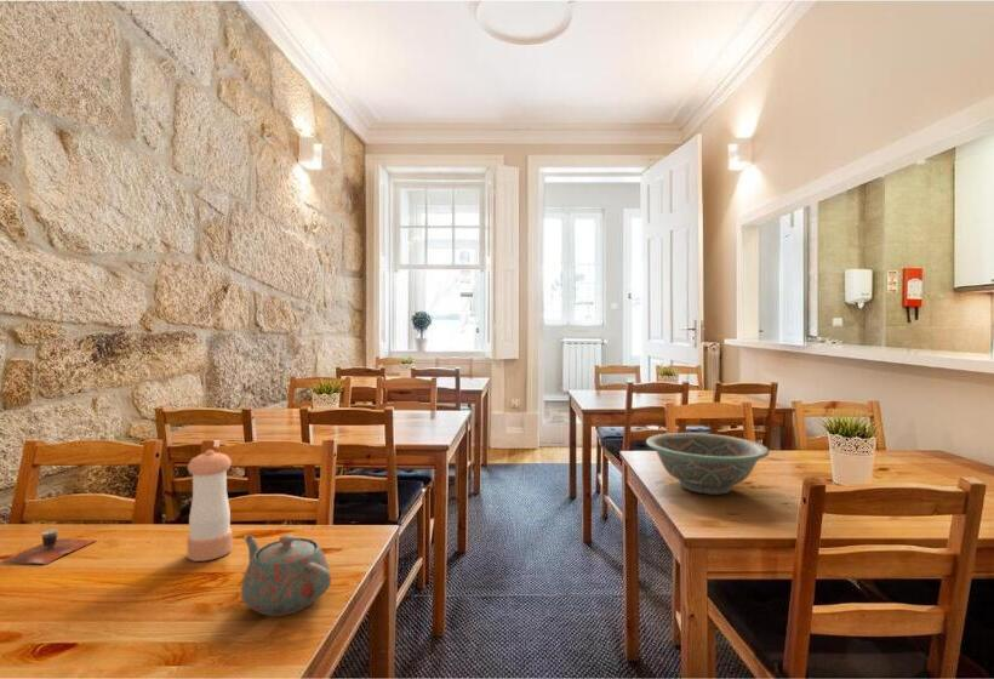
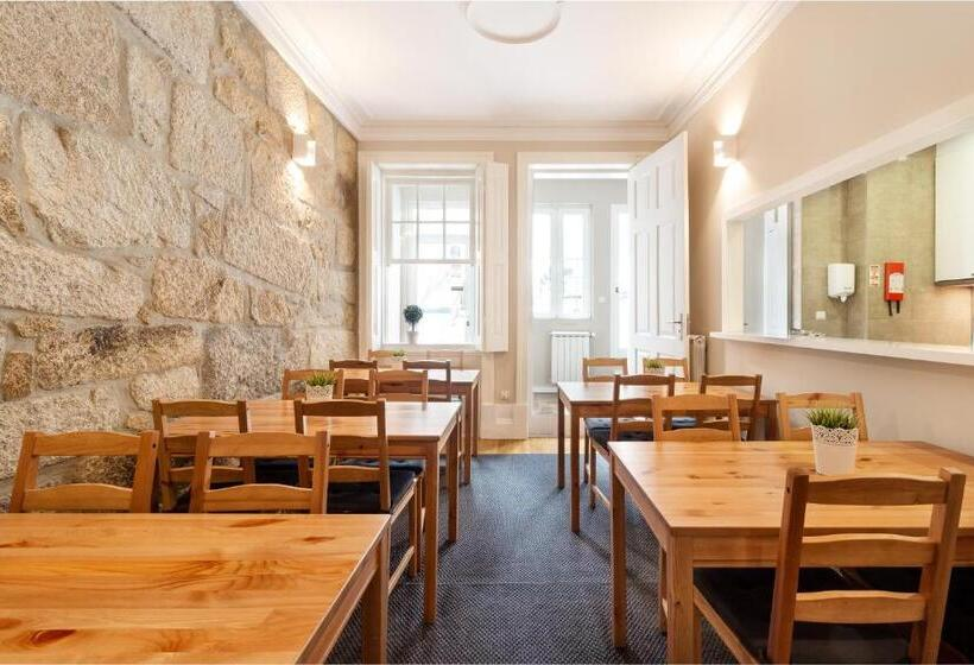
- teapot (284, 567)
- decorative bowl (704, 464)
- pepper shaker (210, 501)
- cup (50, 542)
